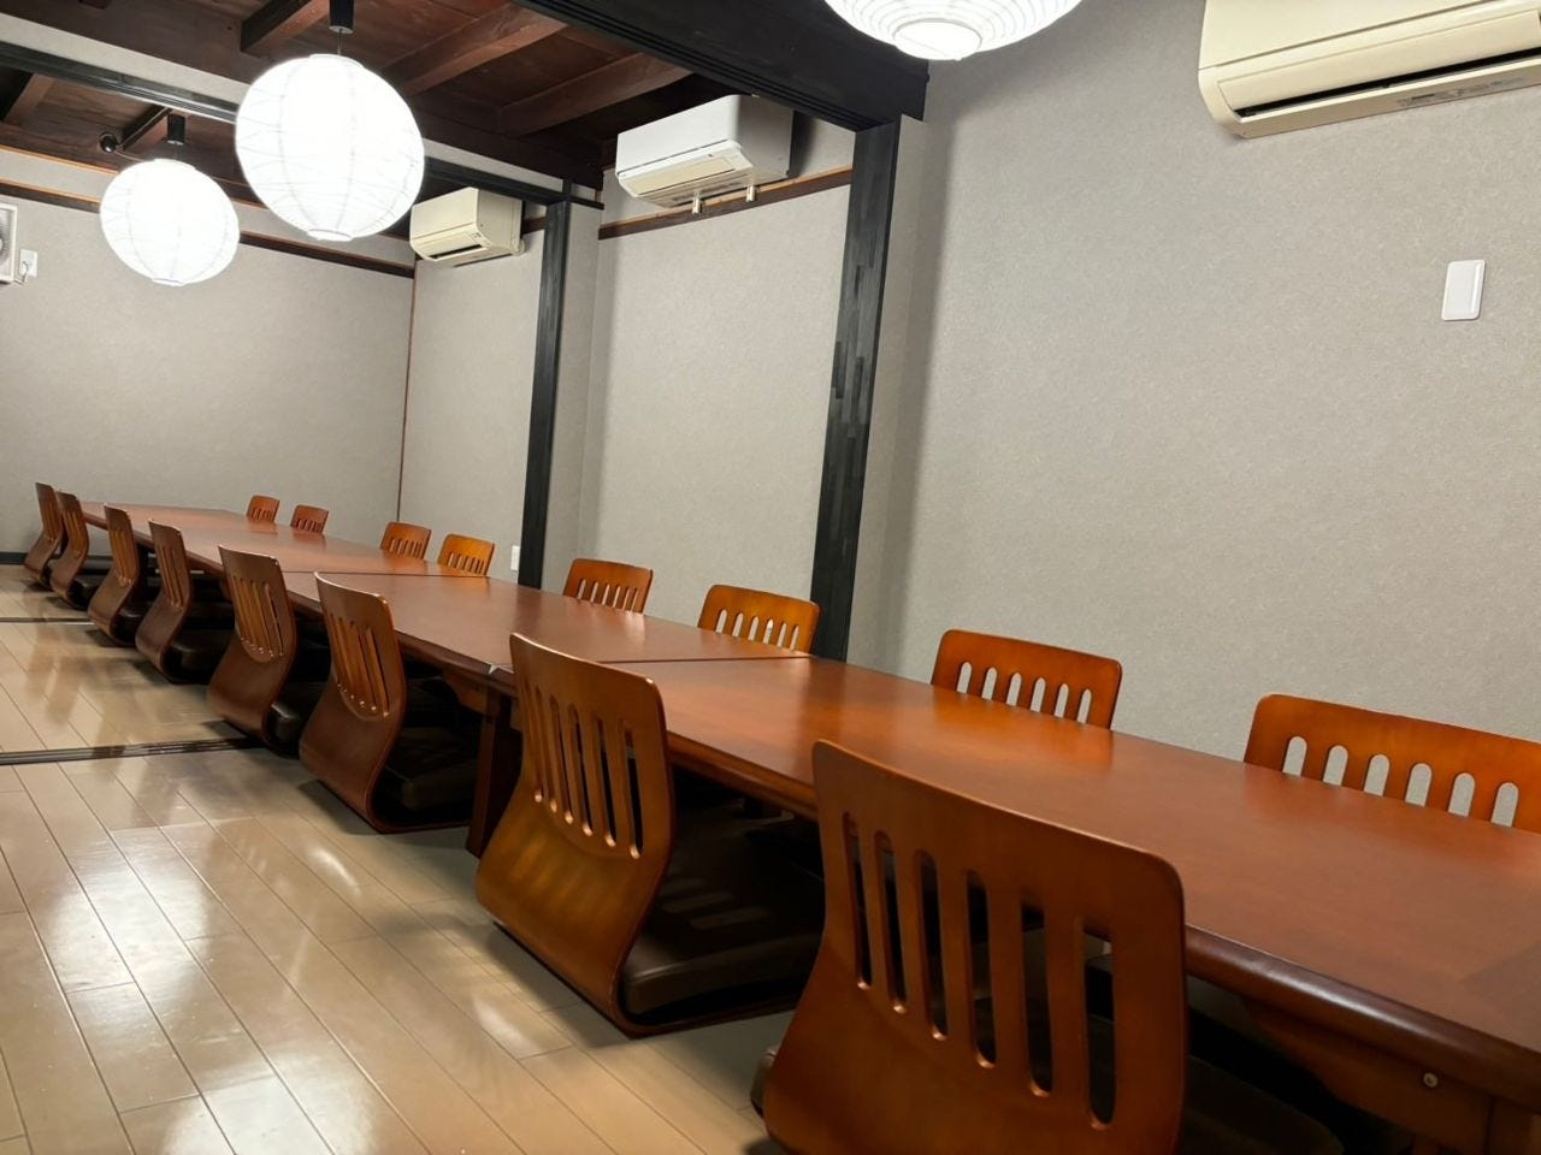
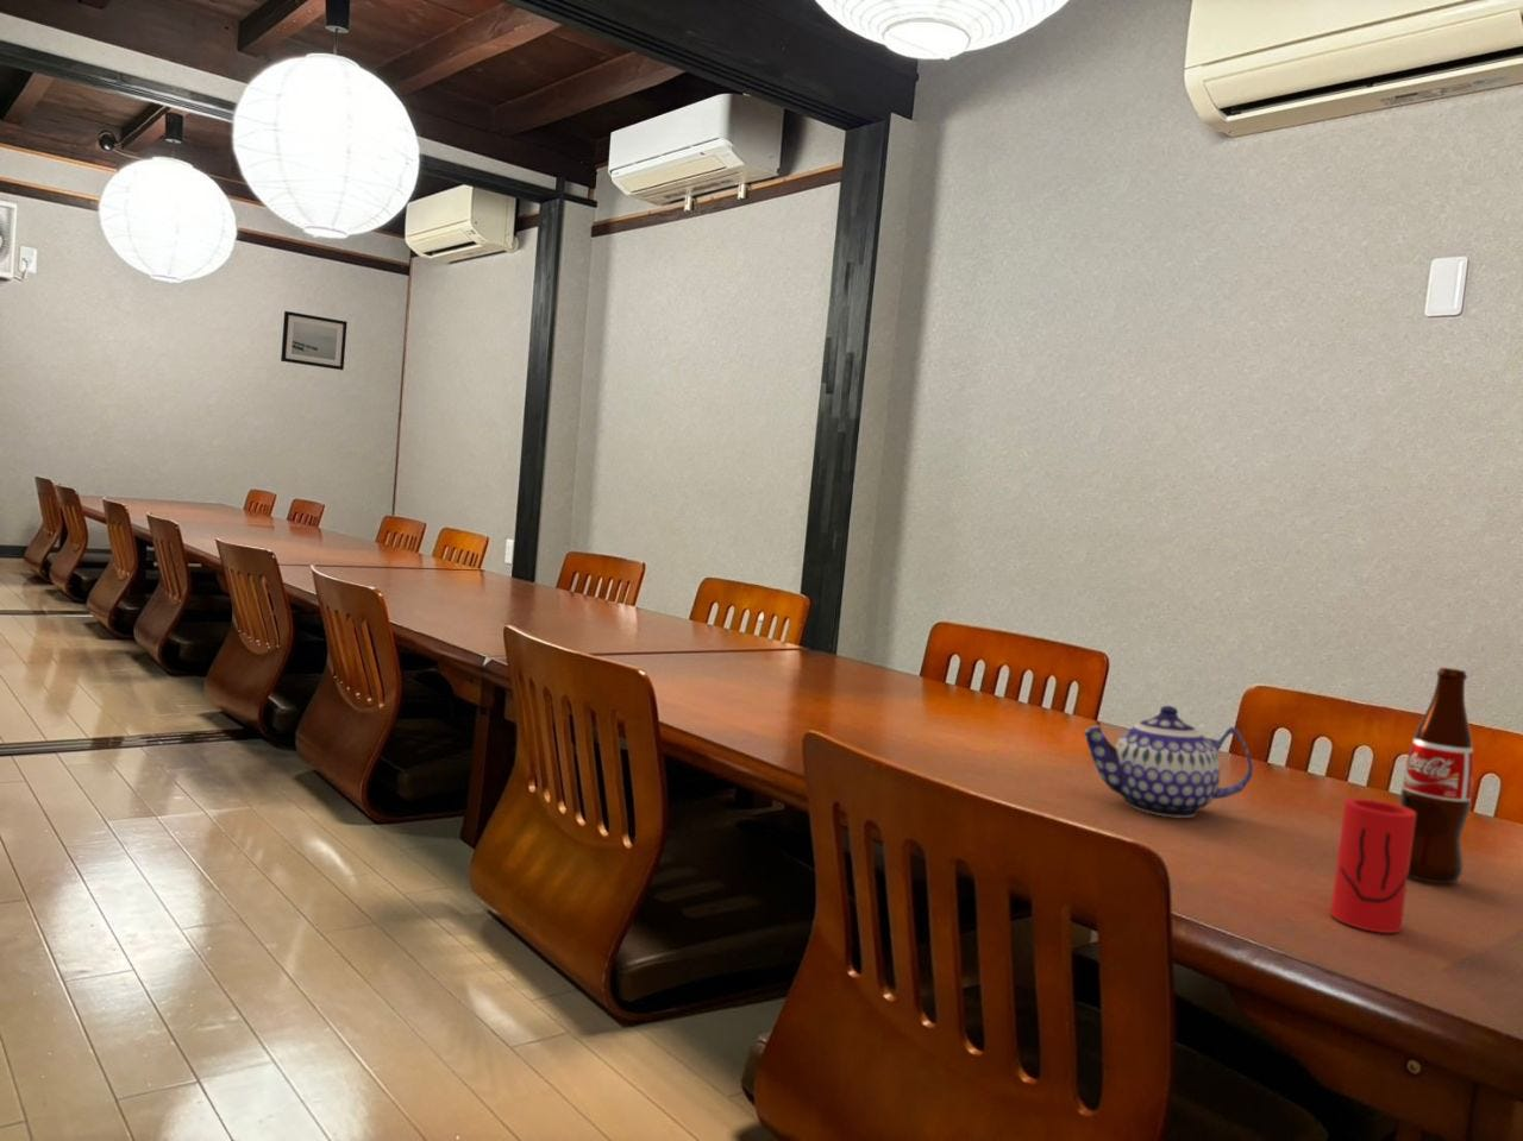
+ teapot (1167, 757)
+ cup (1372, 863)
+ wall art (314, 342)
+ bottle (1439, 773)
